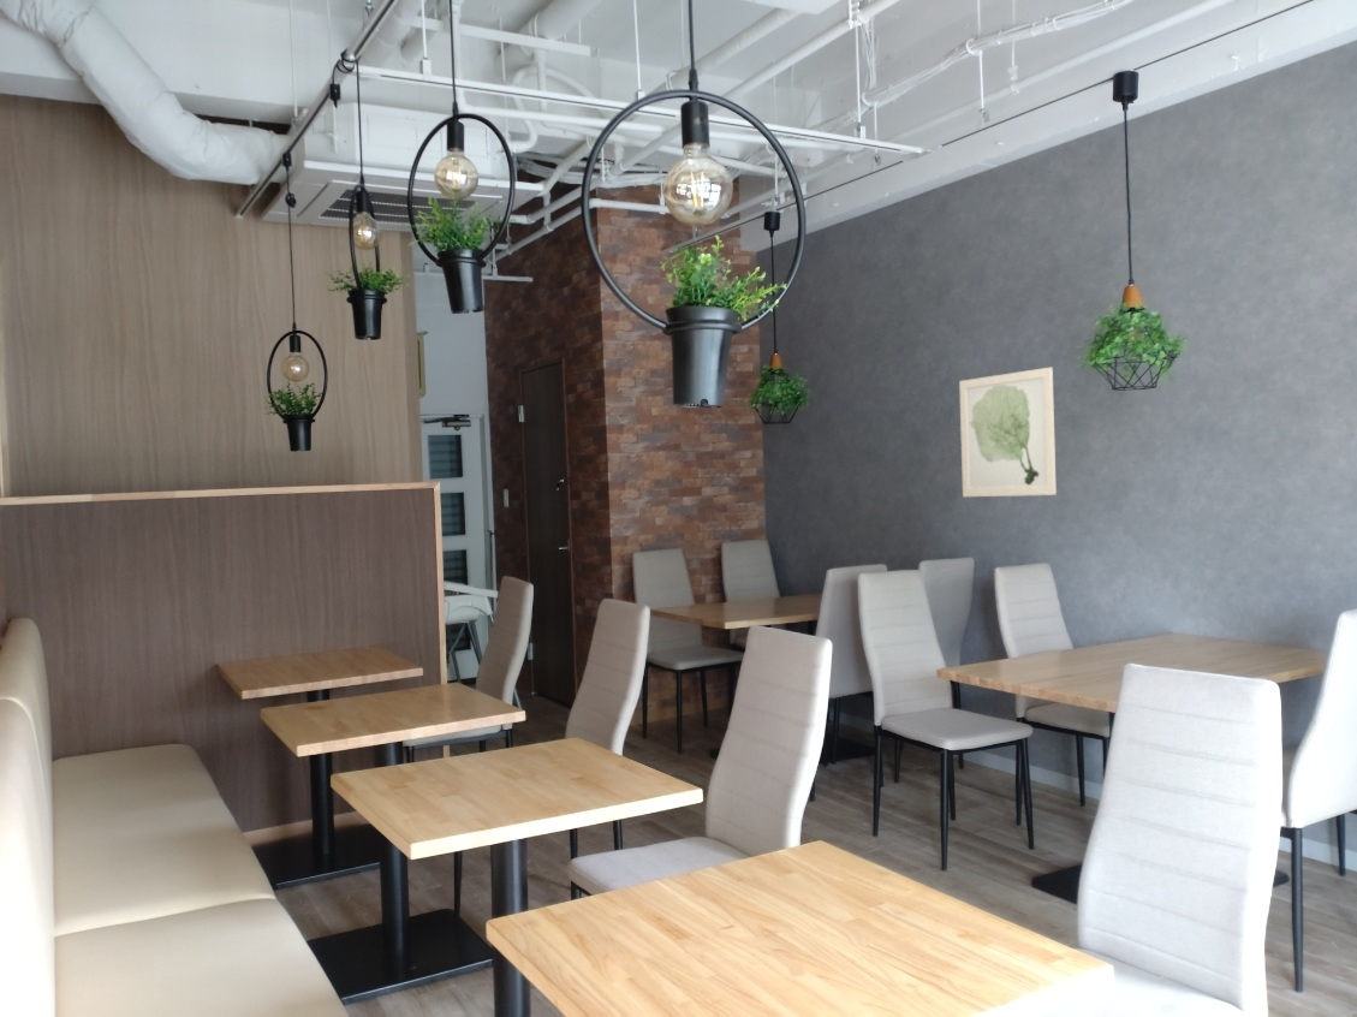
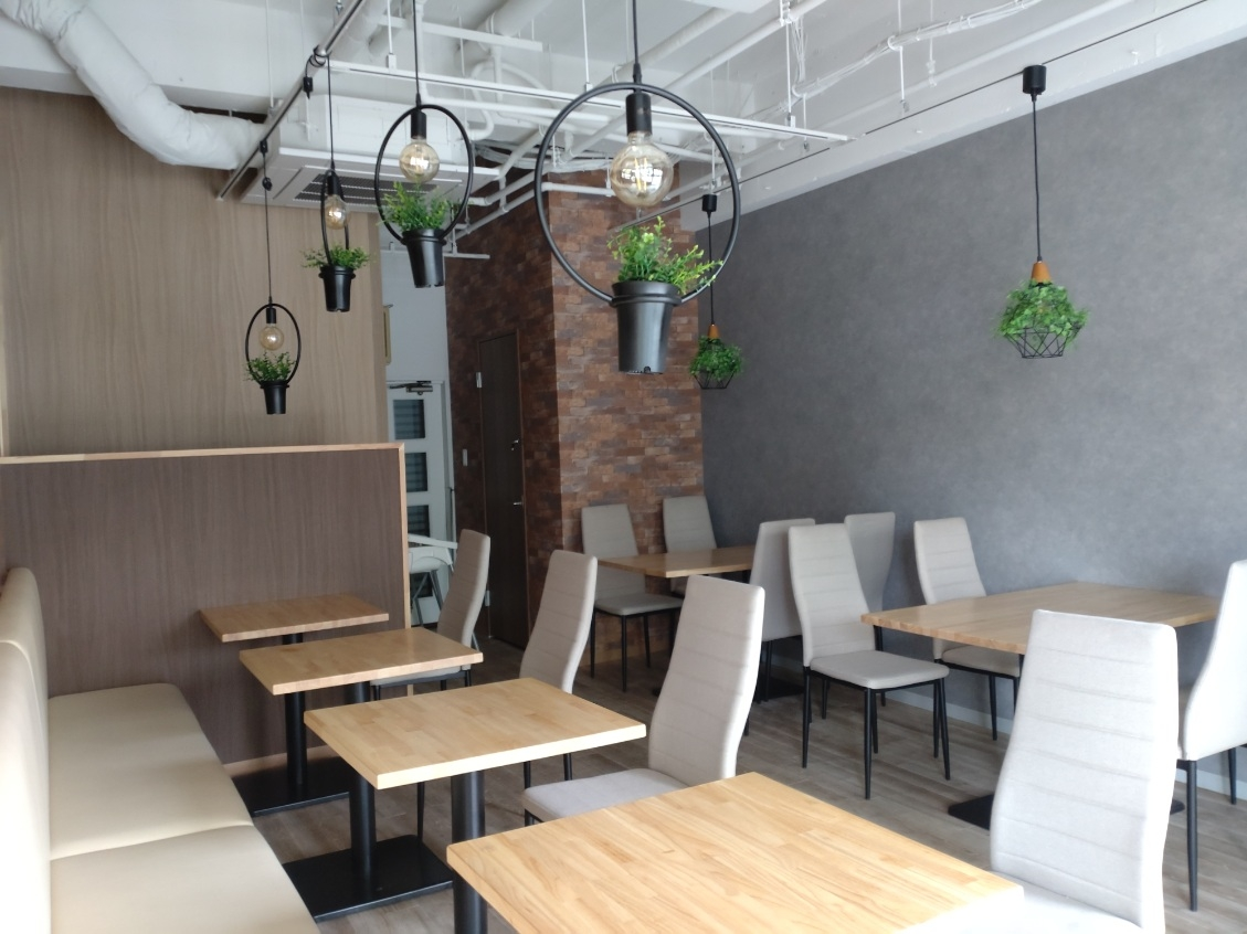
- wall art (1005, 435)
